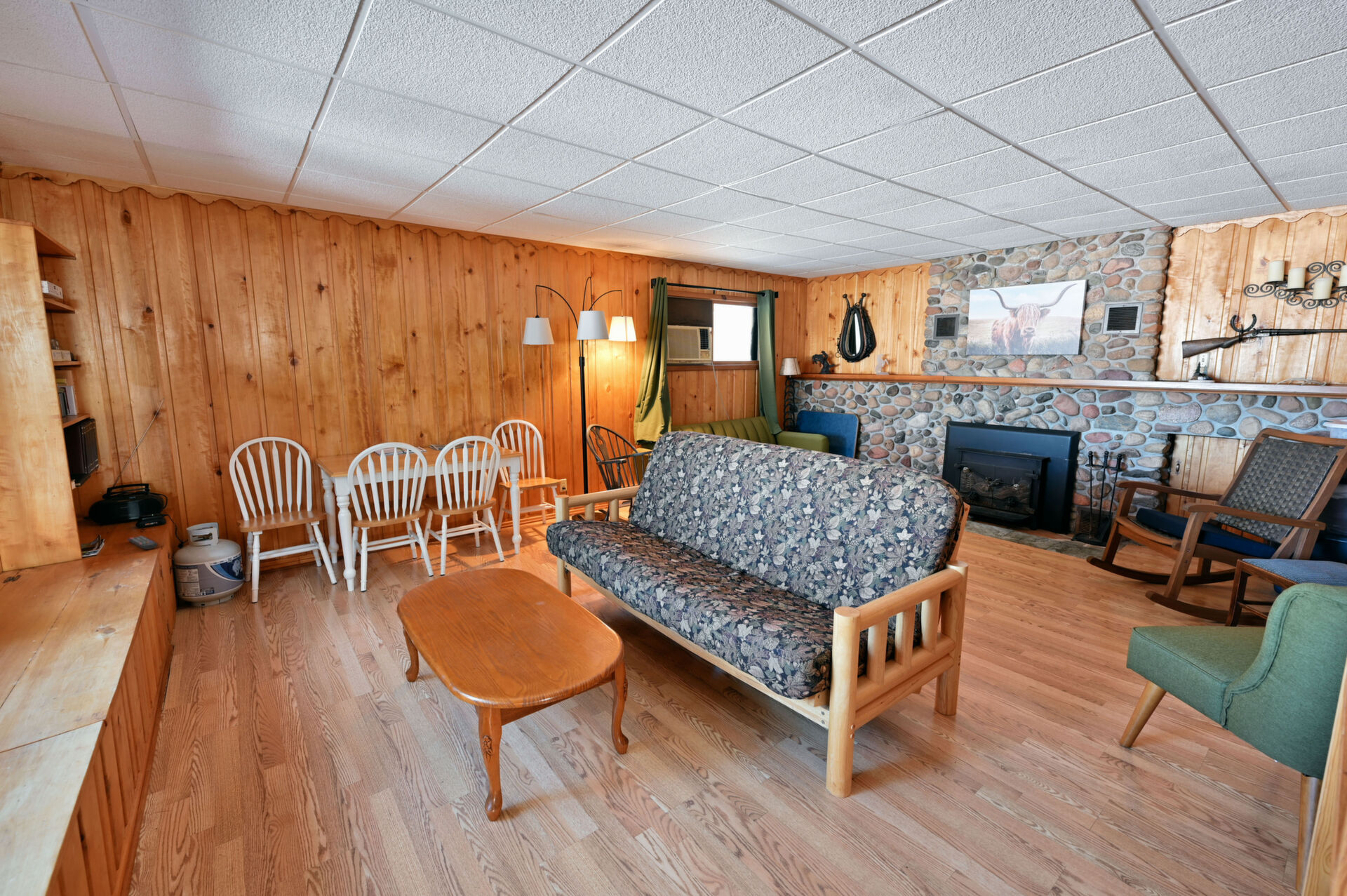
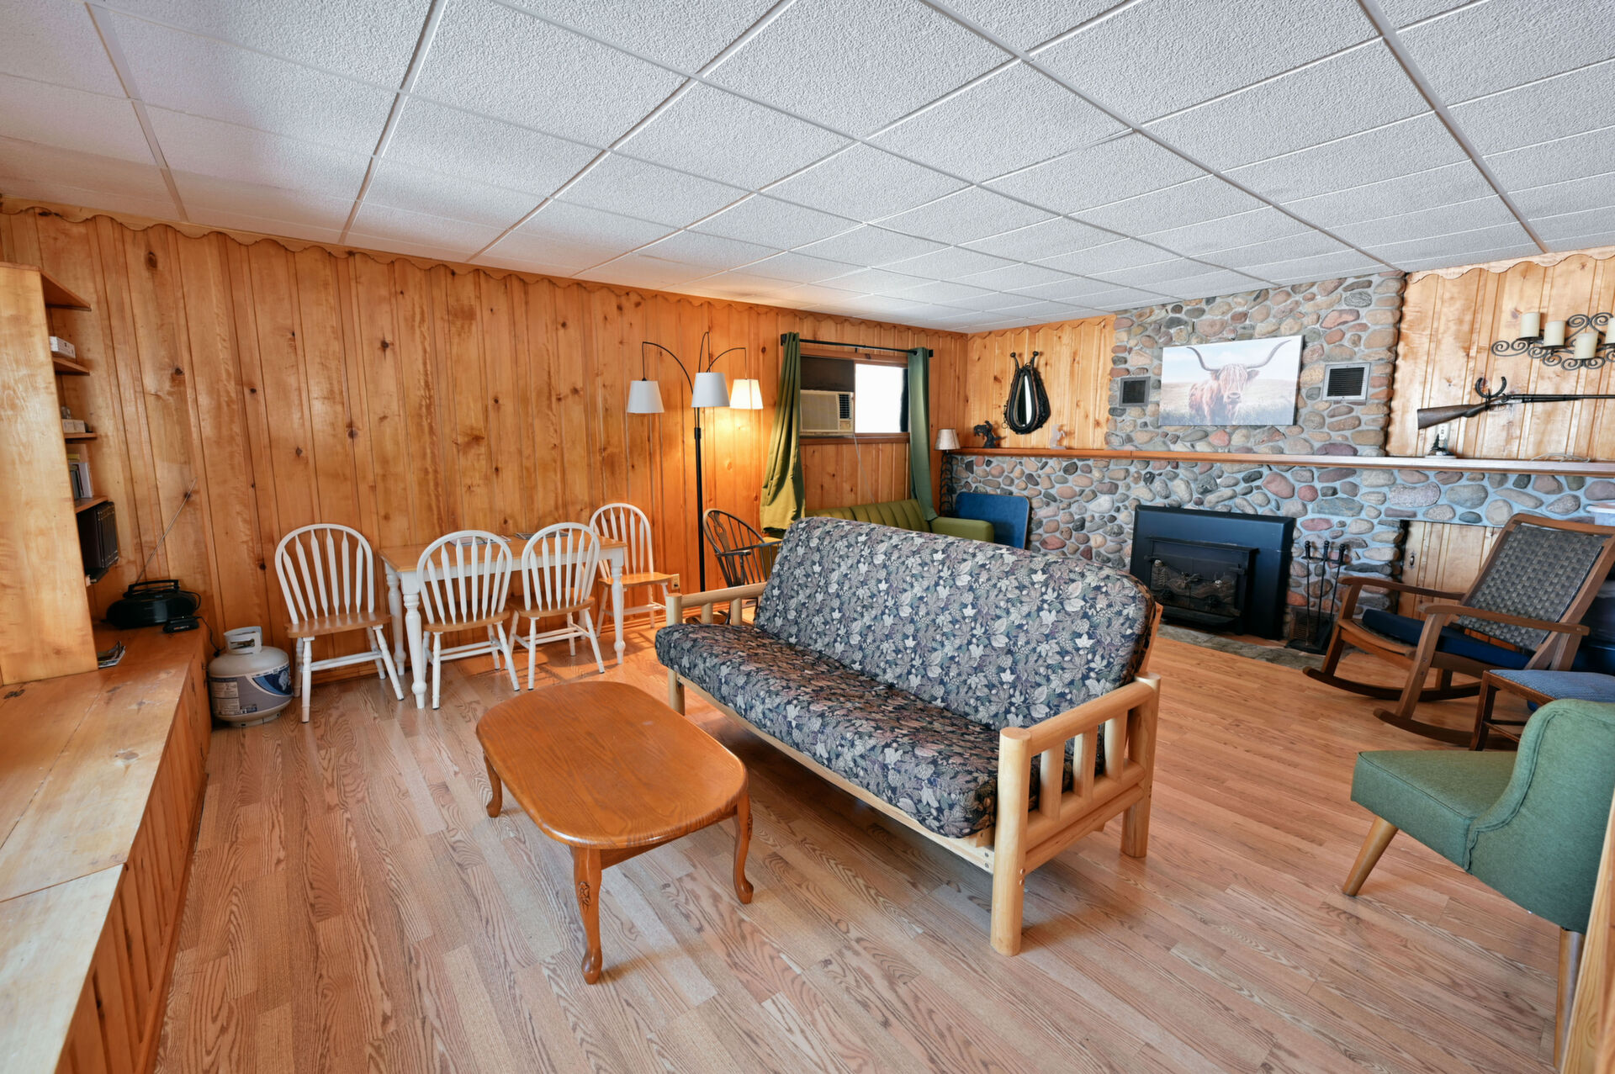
- remote control (142, 542)
